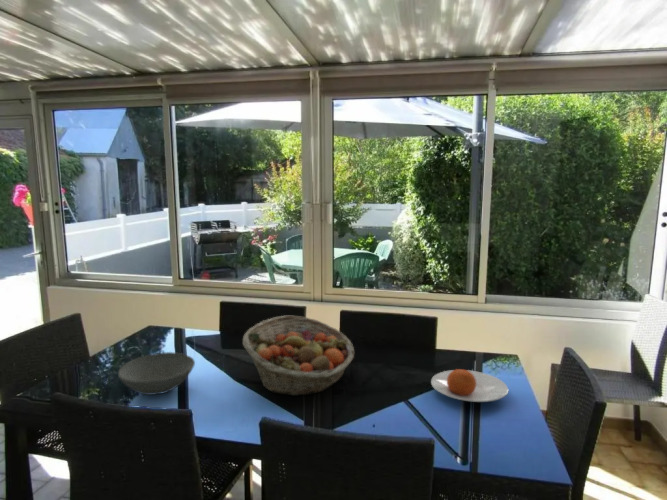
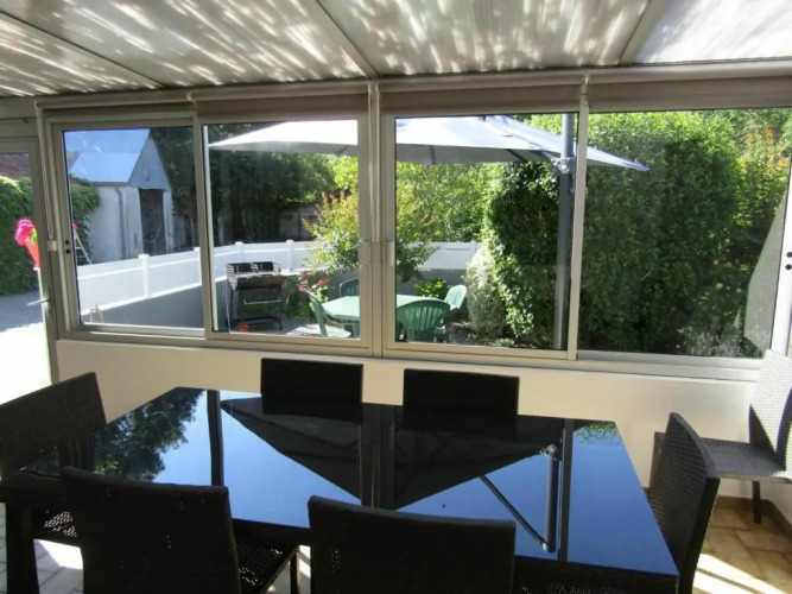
- plate (468, 382)
- bowl (157, 377)
- fruit basket (300, 352)
